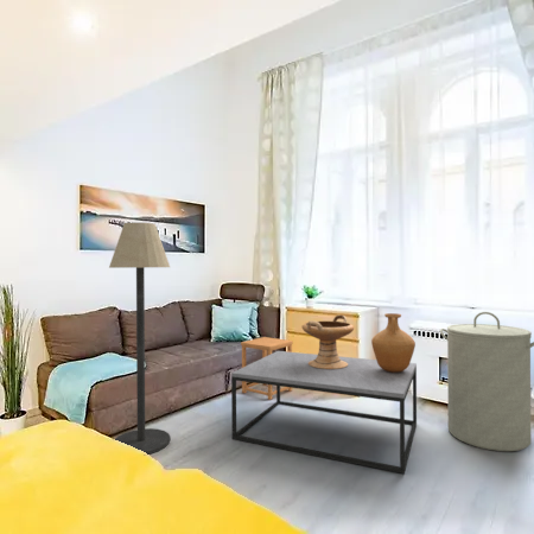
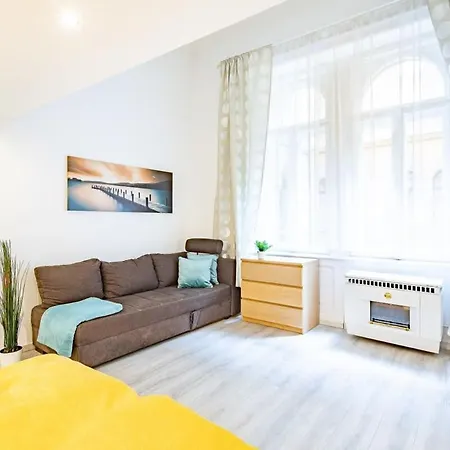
- laundry hamper (488, 373)
- vase (393, 342)
- coffee table (328, 392)
- decorative bowl (328, 341)
- floor lamp (140, 333)
- side table (262, 357)
